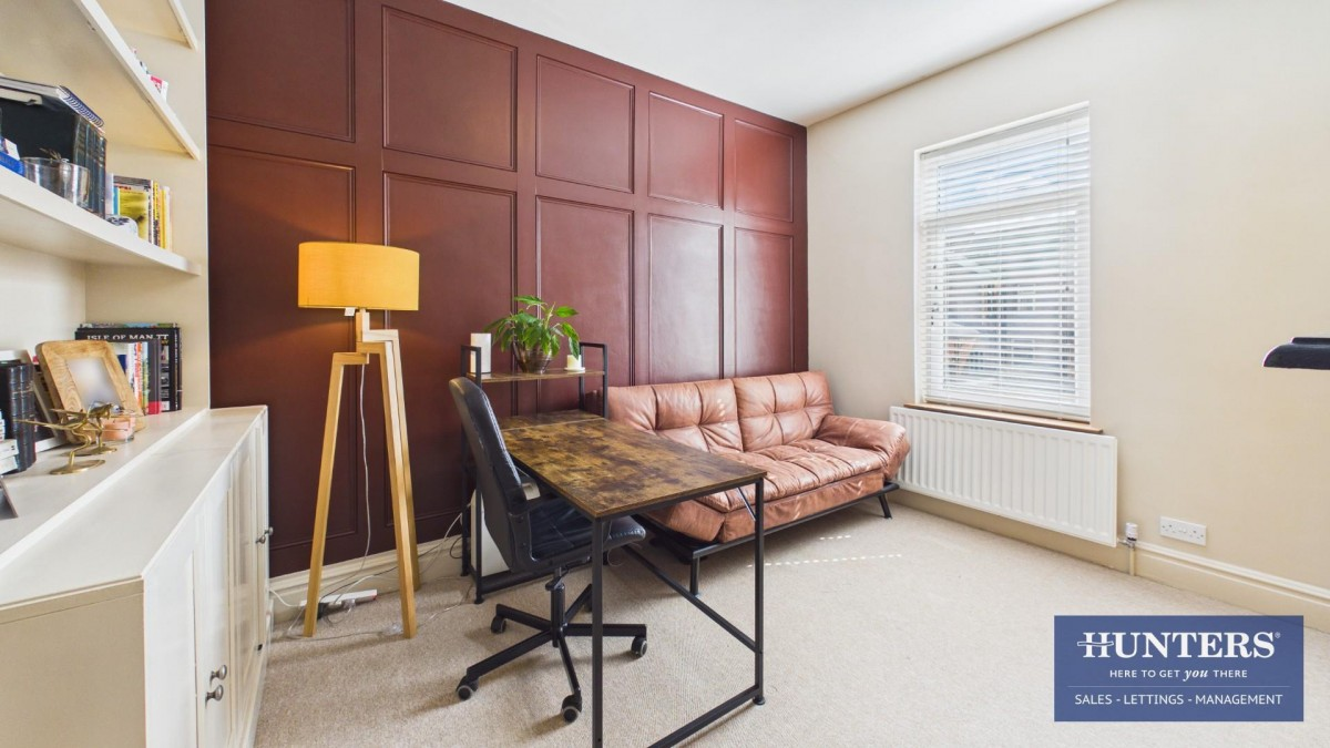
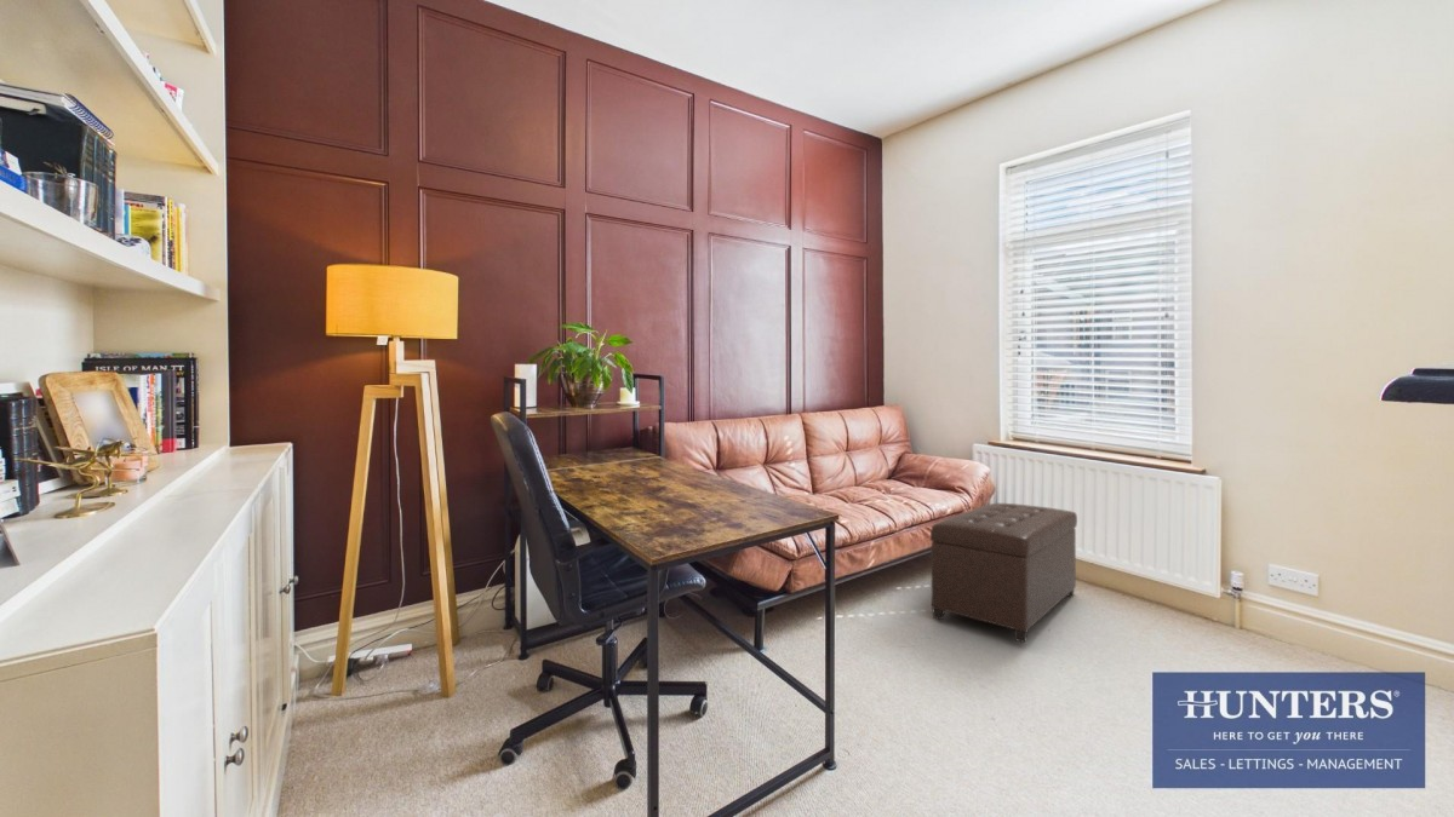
+ ottoman (1007, 560)
